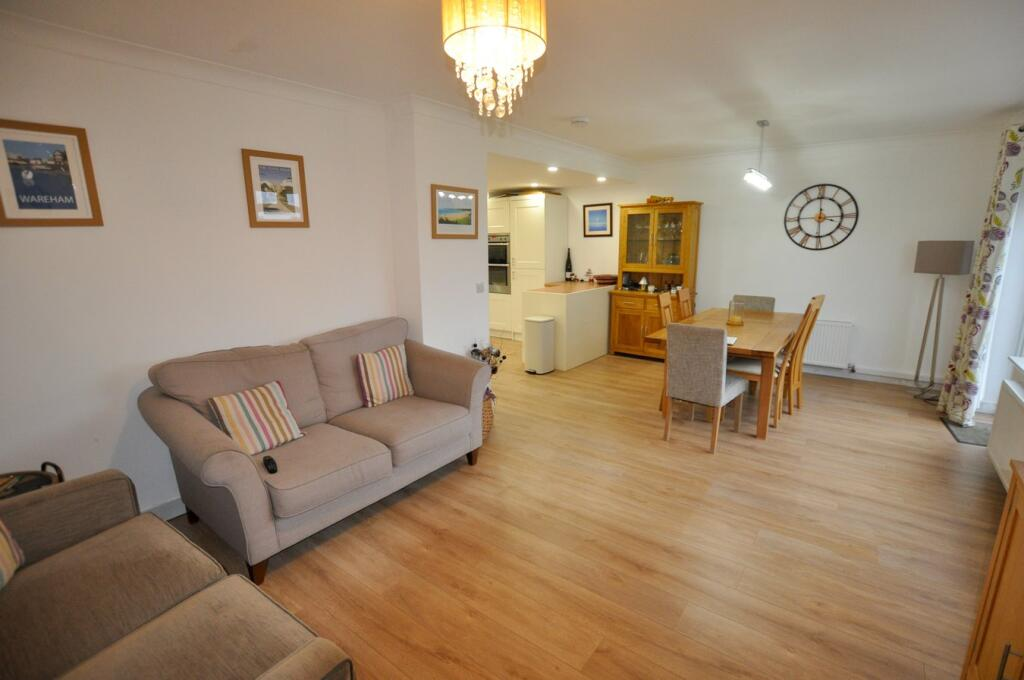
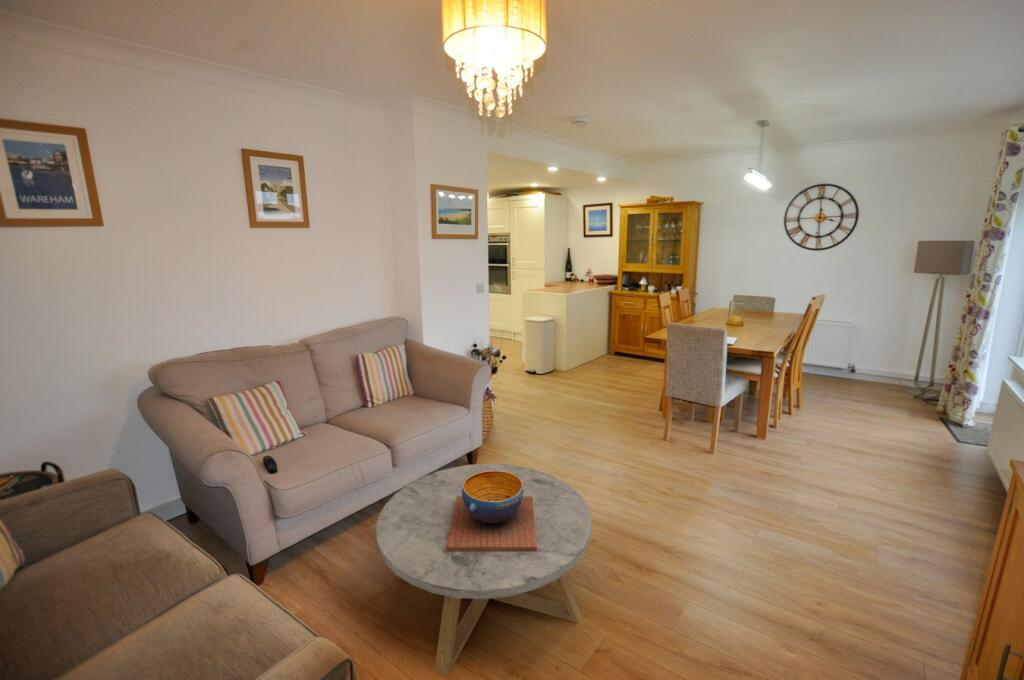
+ coffee table (485, 553)
+ decorative bowl (492, 504)
